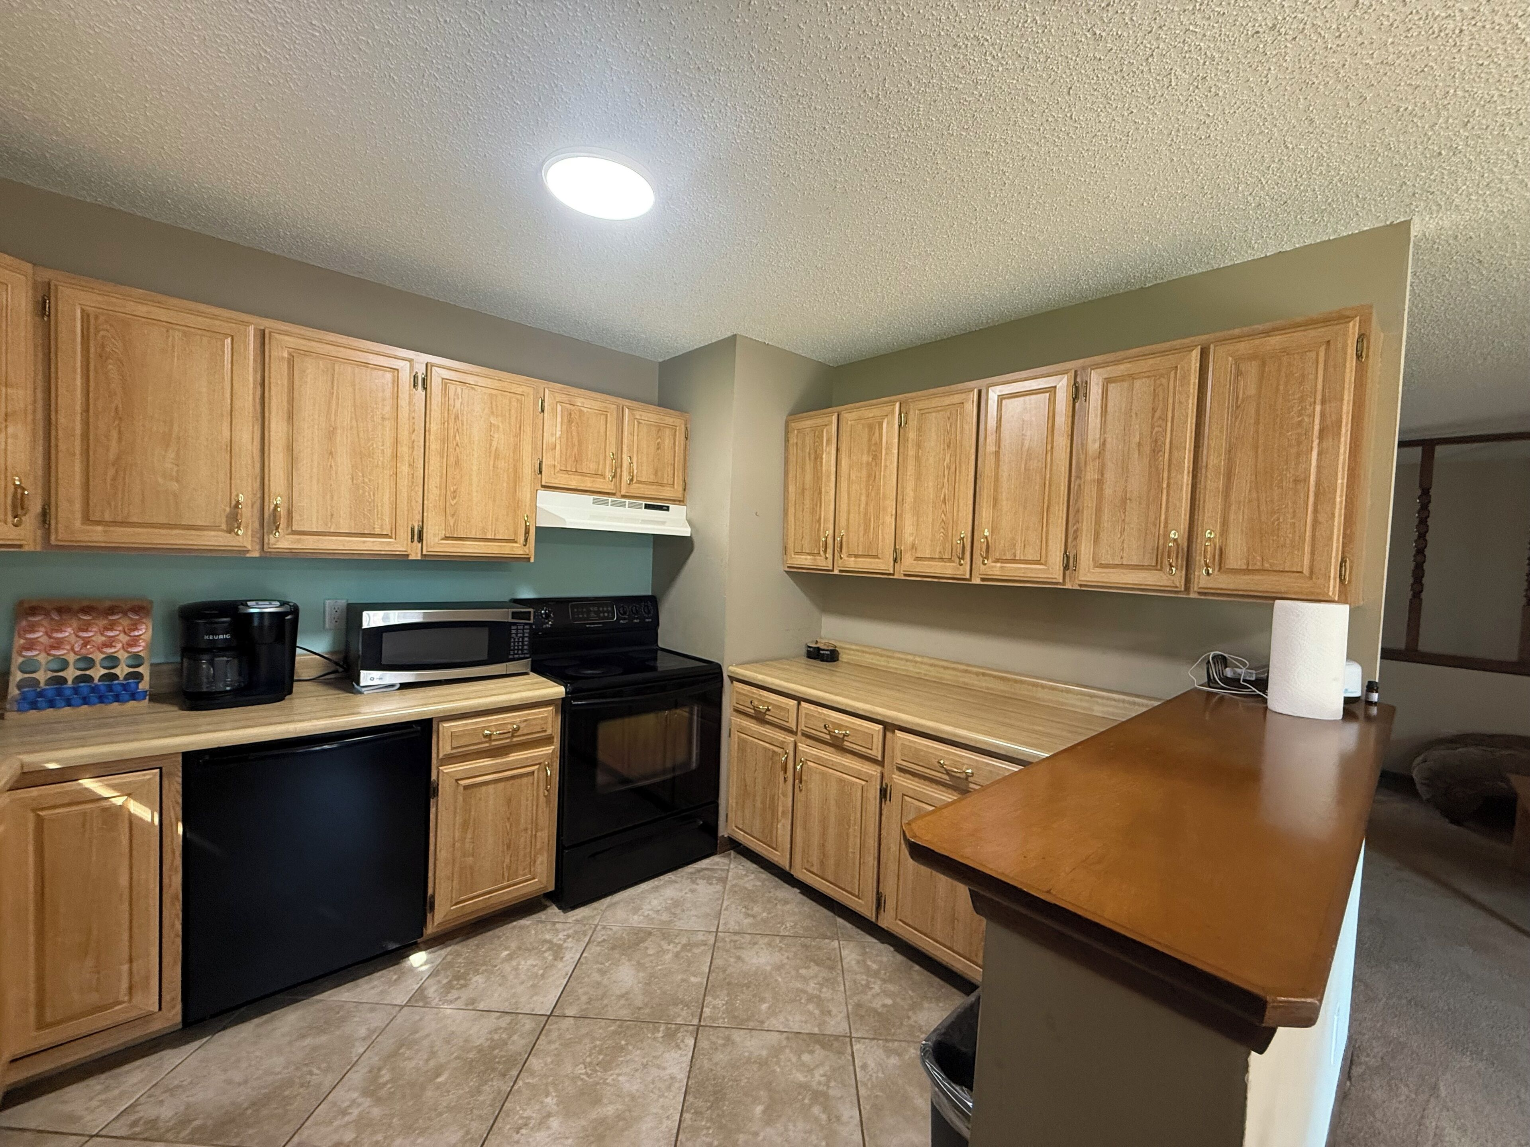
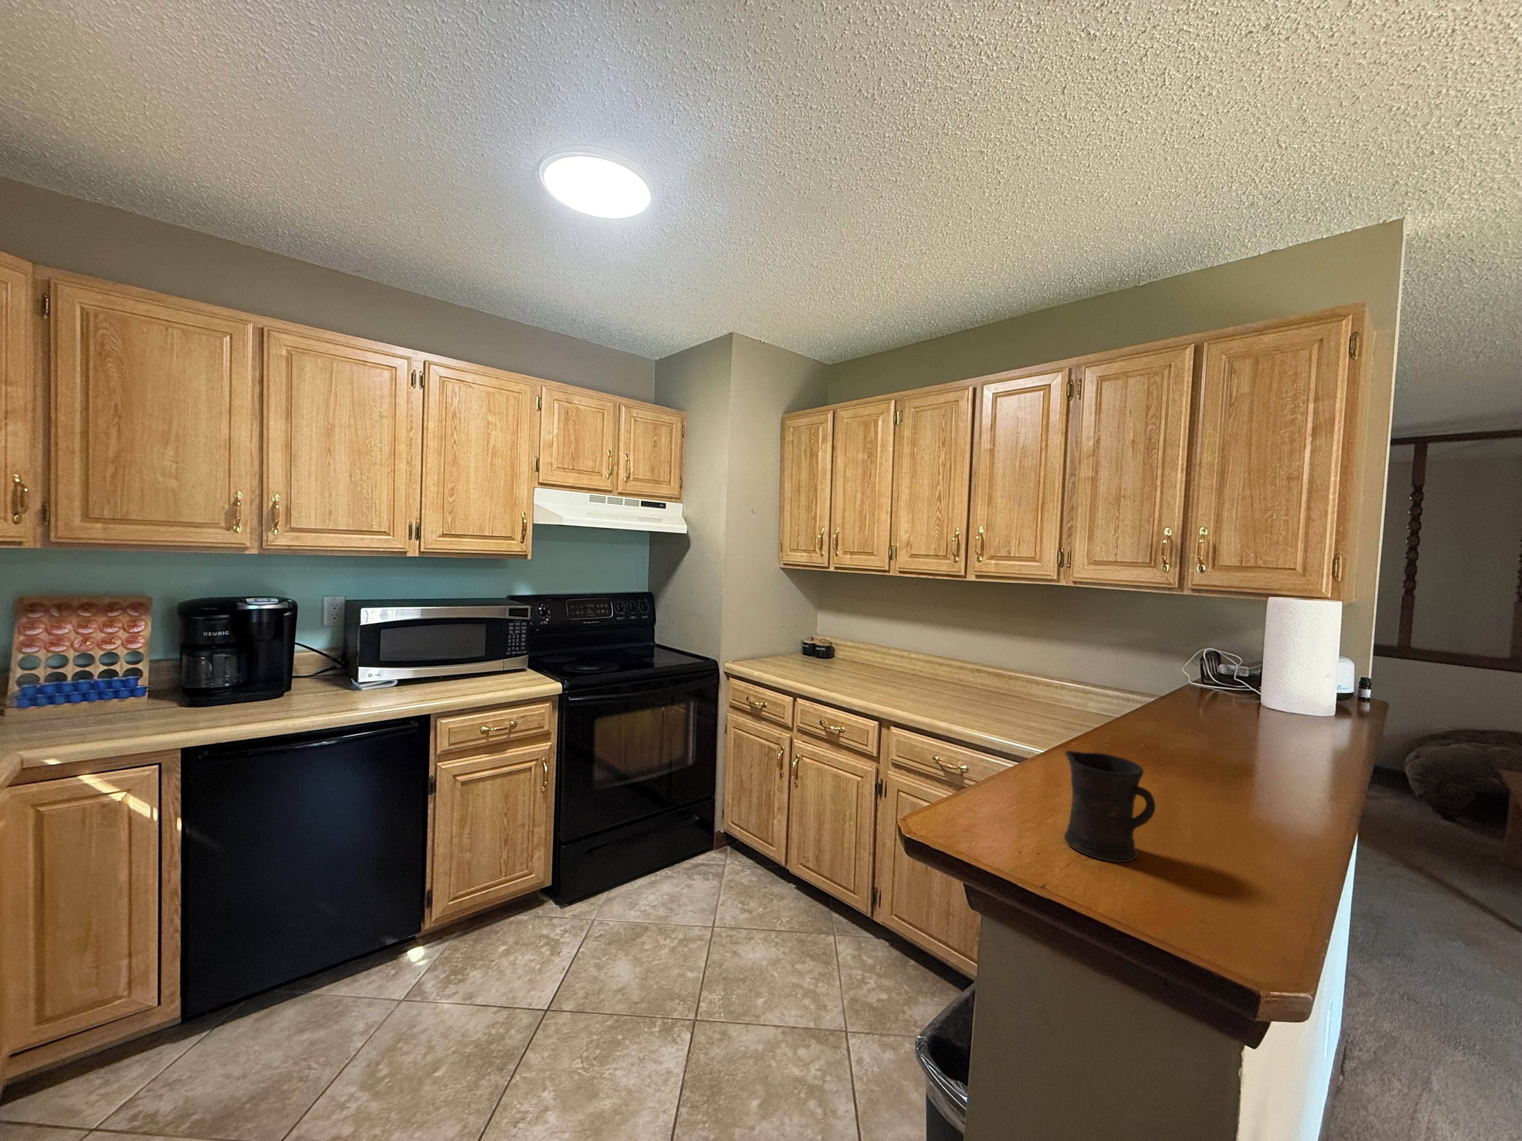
+ mug (1106, 805)
